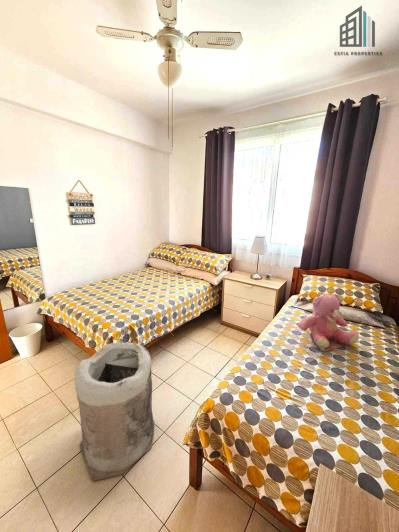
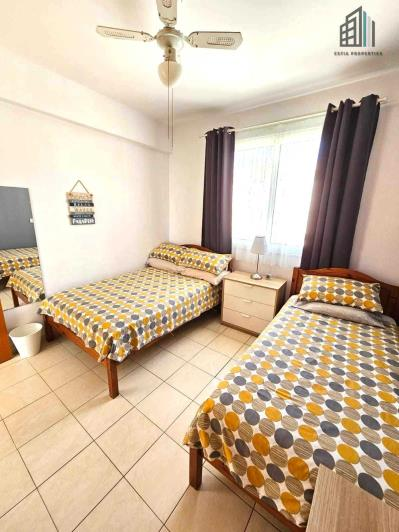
- bag (116, 401)
- teddy bear (330, 320)
